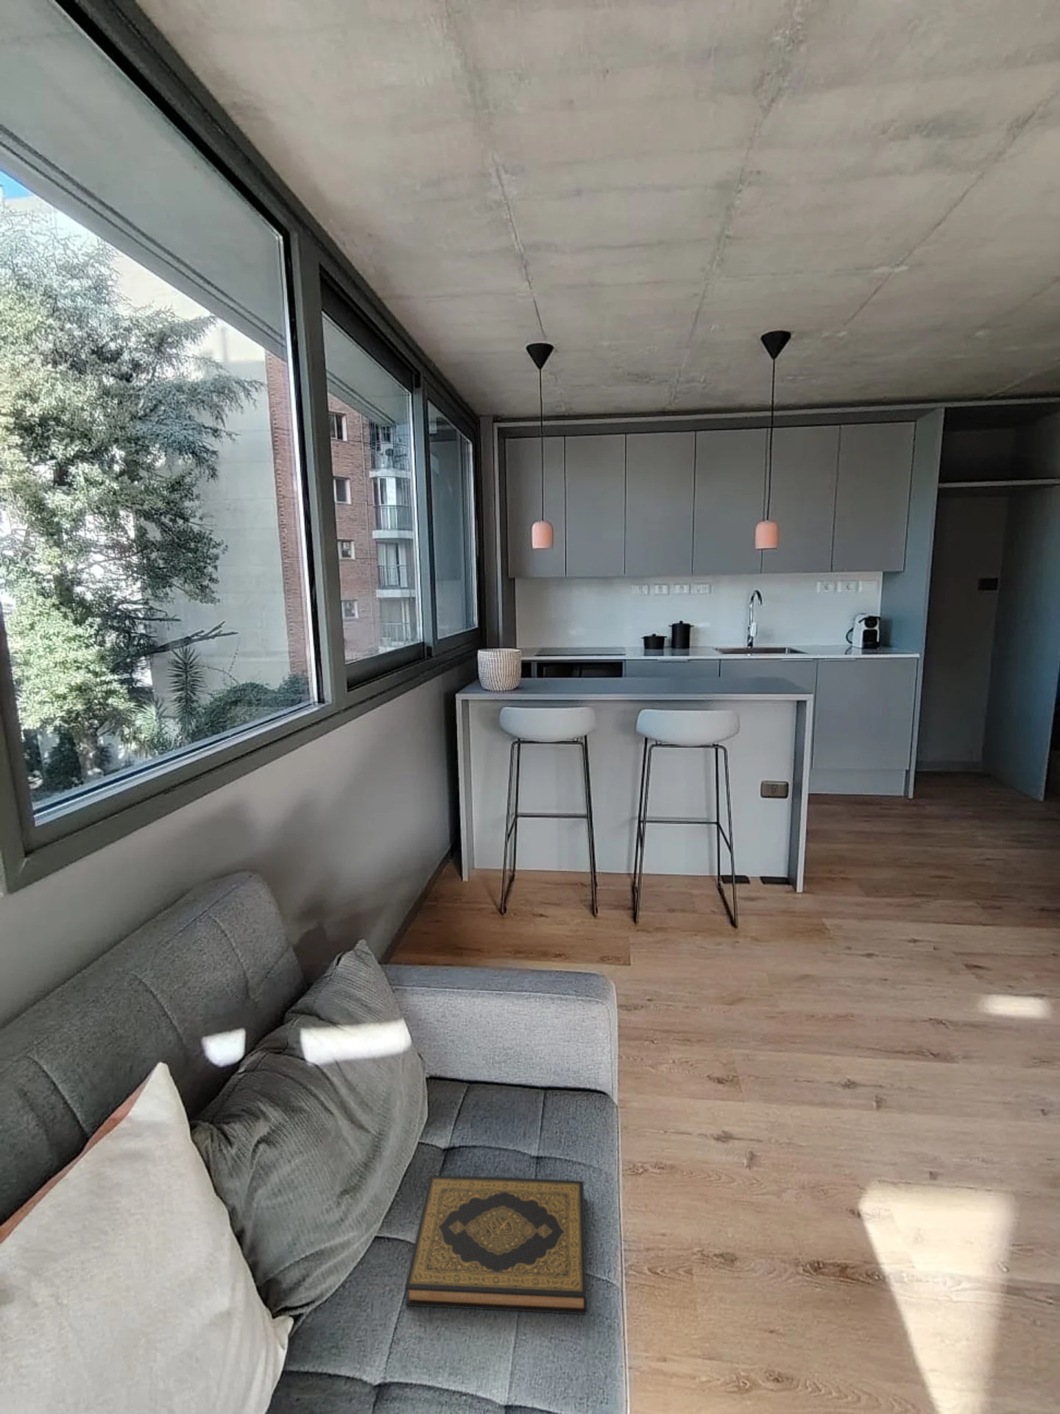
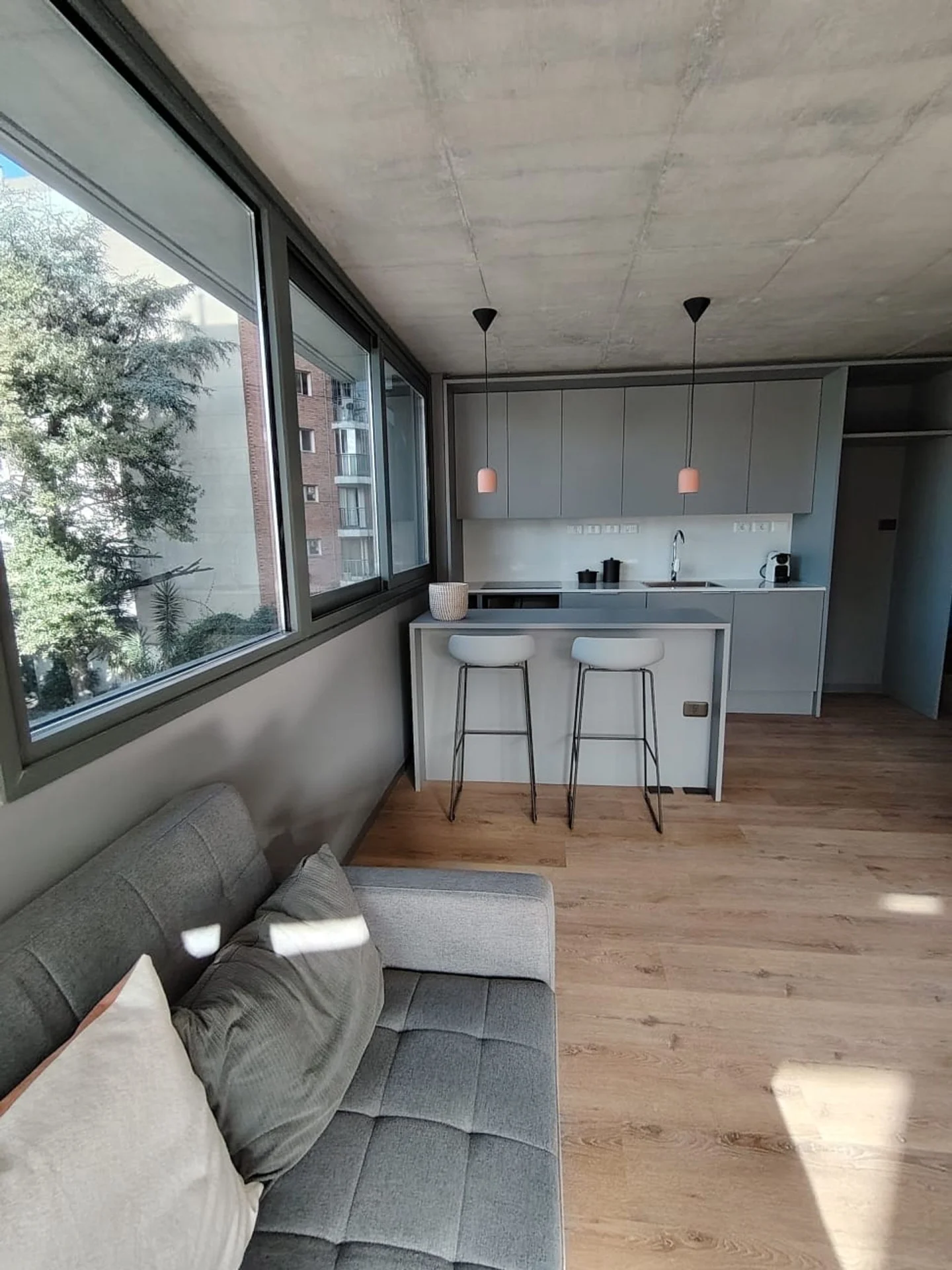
- hardback book (501, 1237)
